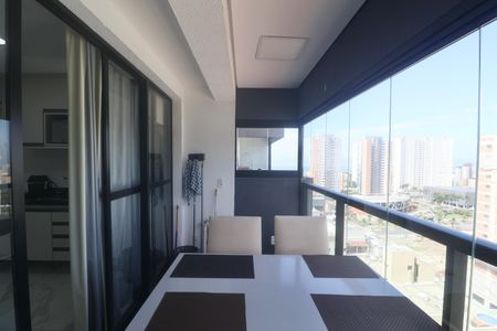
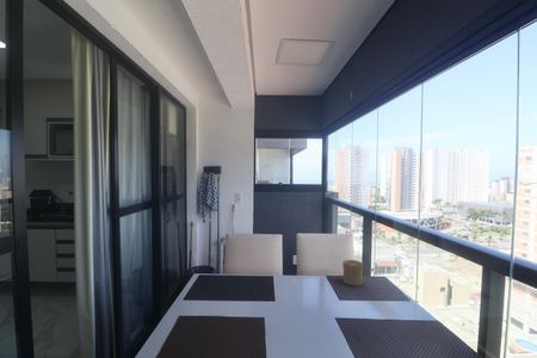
+ cup (352, 272)
